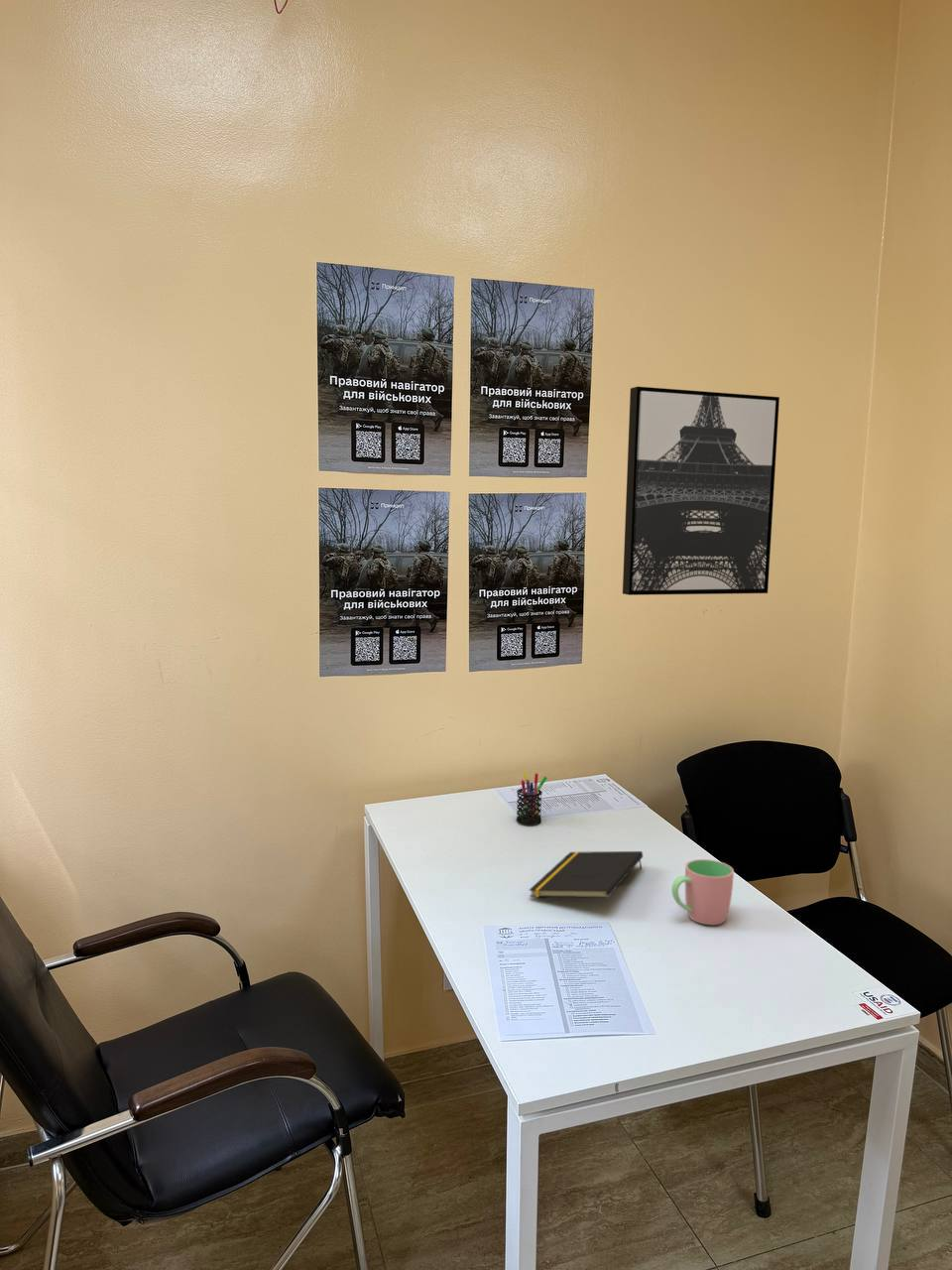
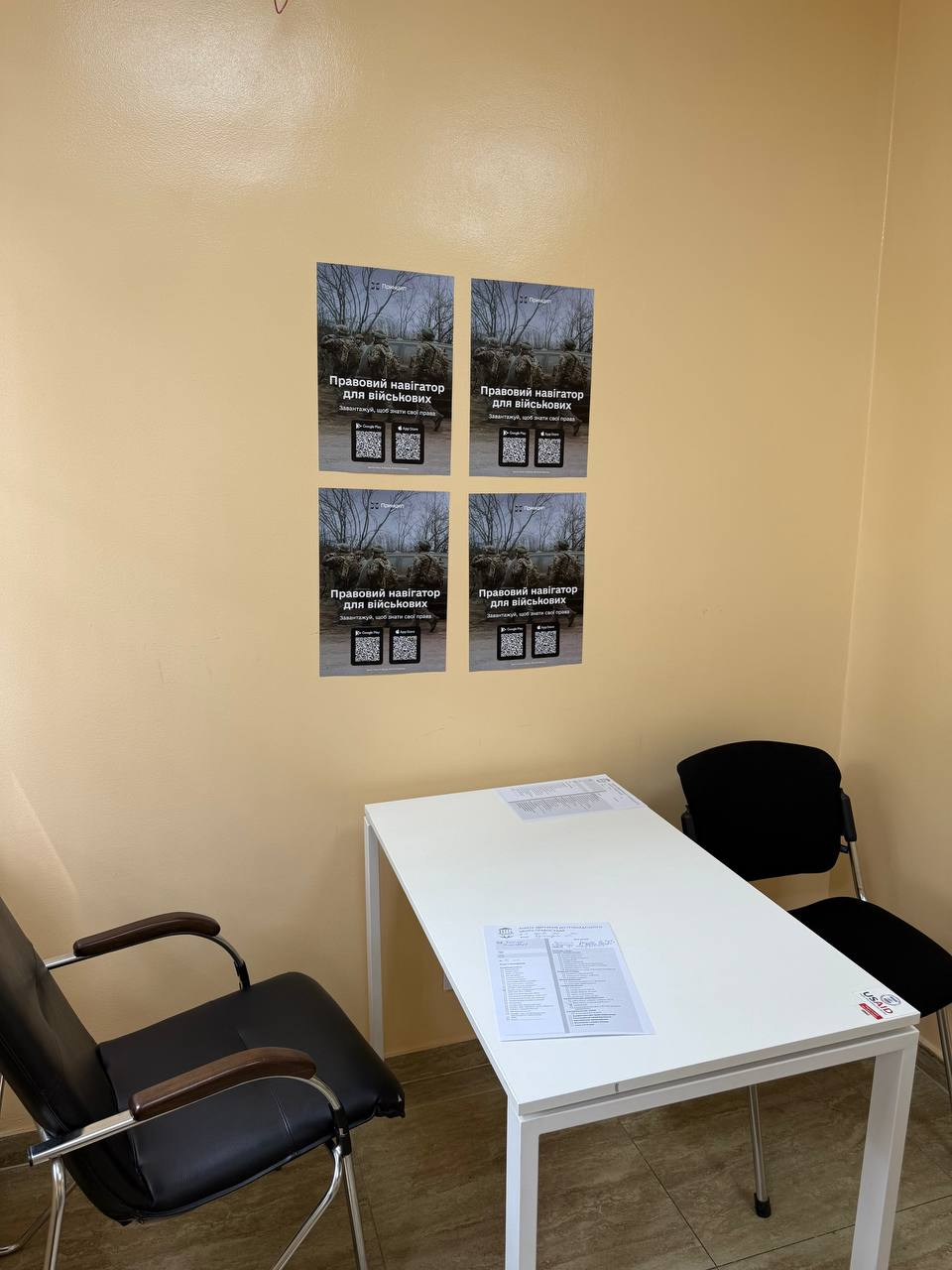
- pen holder (533, 795)
- wall art (701, 494)
- cup (700, 893)
- notepad (587, 873)
